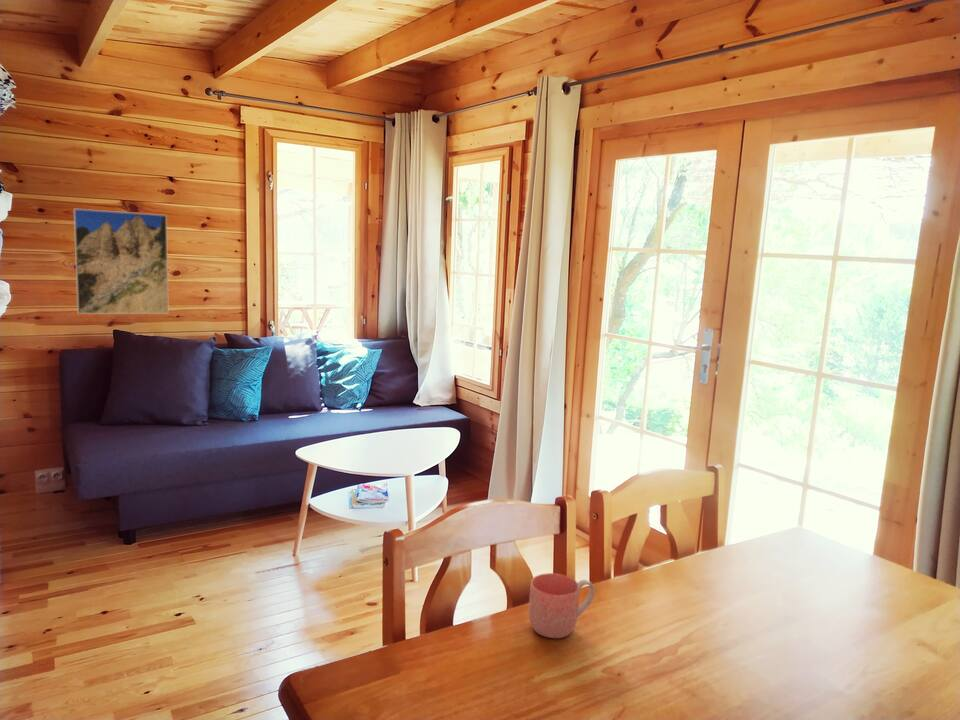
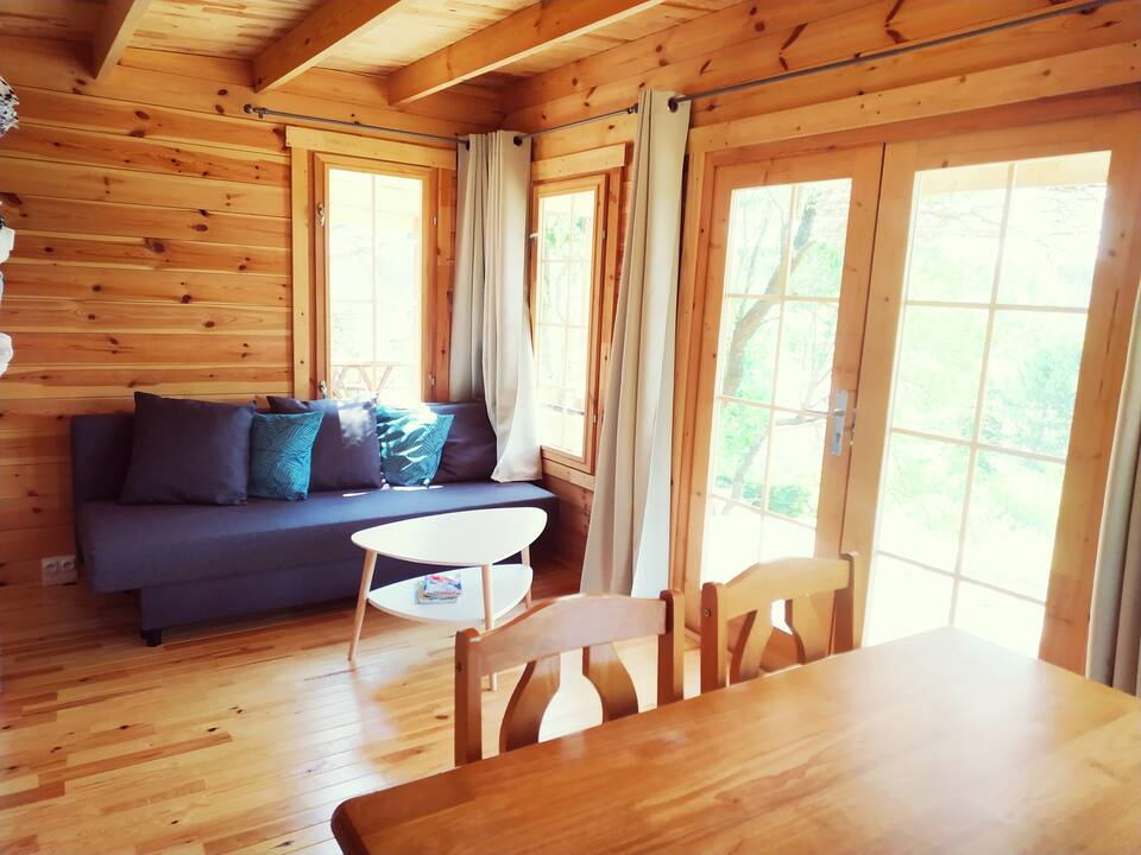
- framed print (122, 263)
- mug (562, 604)
